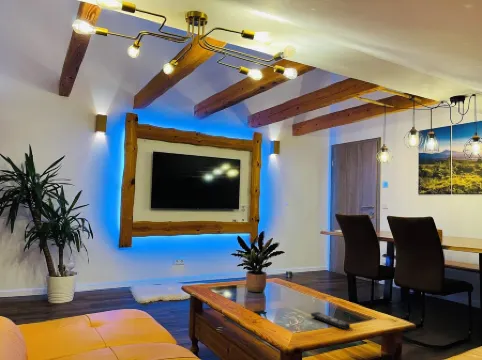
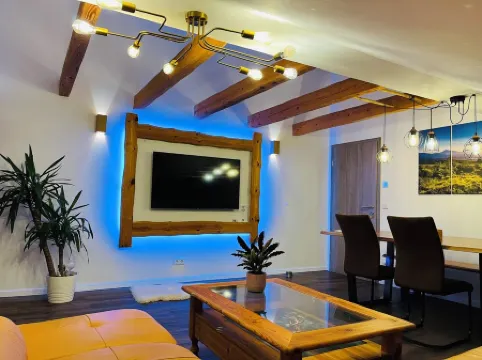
- remote control (329, 320)
